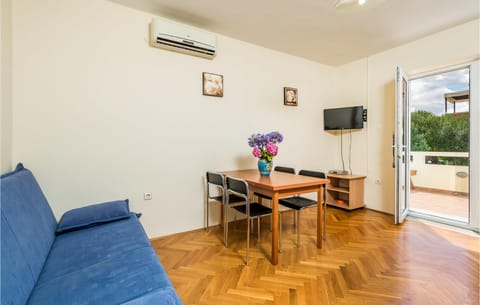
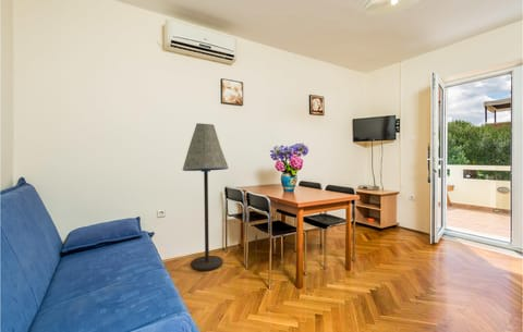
+ floor lamp (206, 193)
